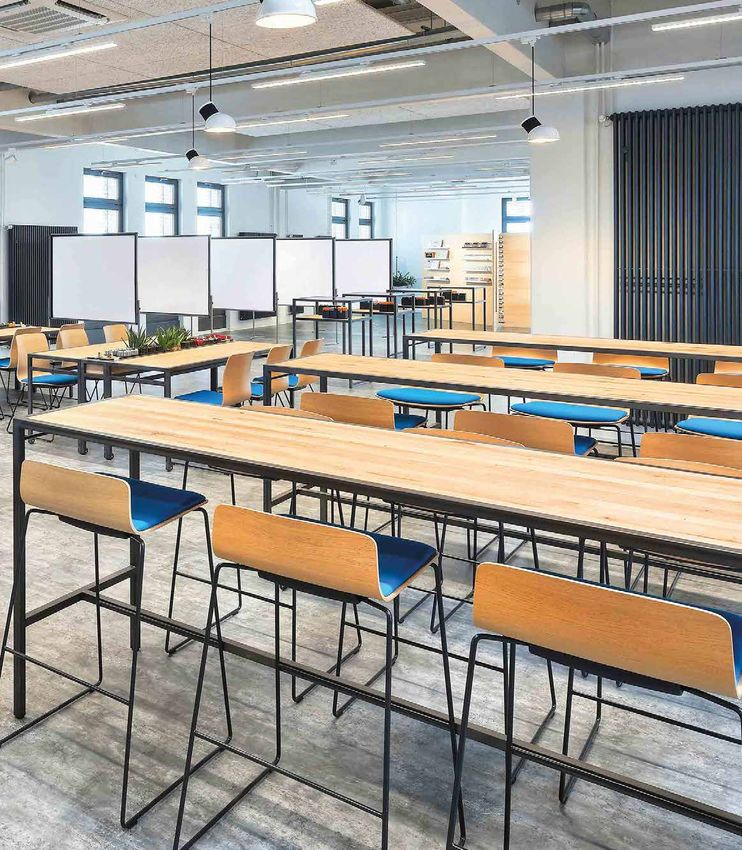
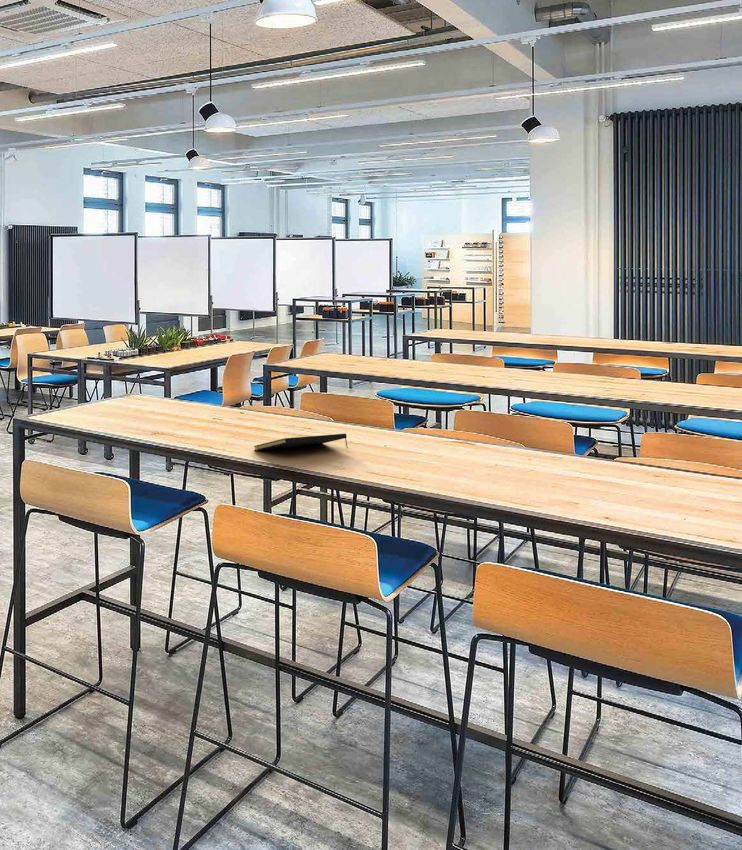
+ notepad (300, 442)
